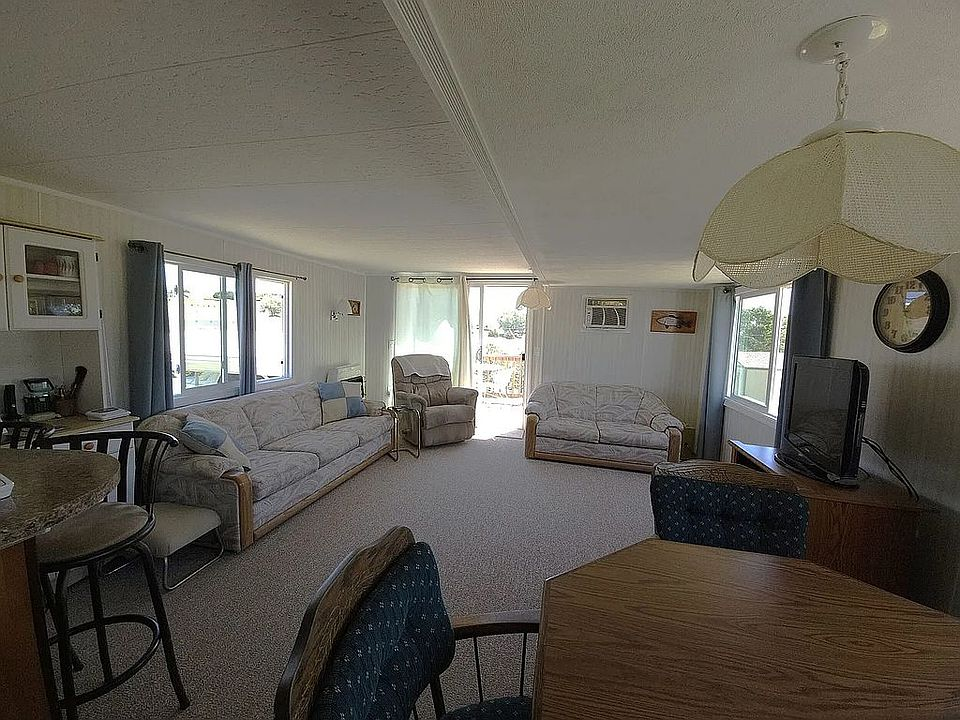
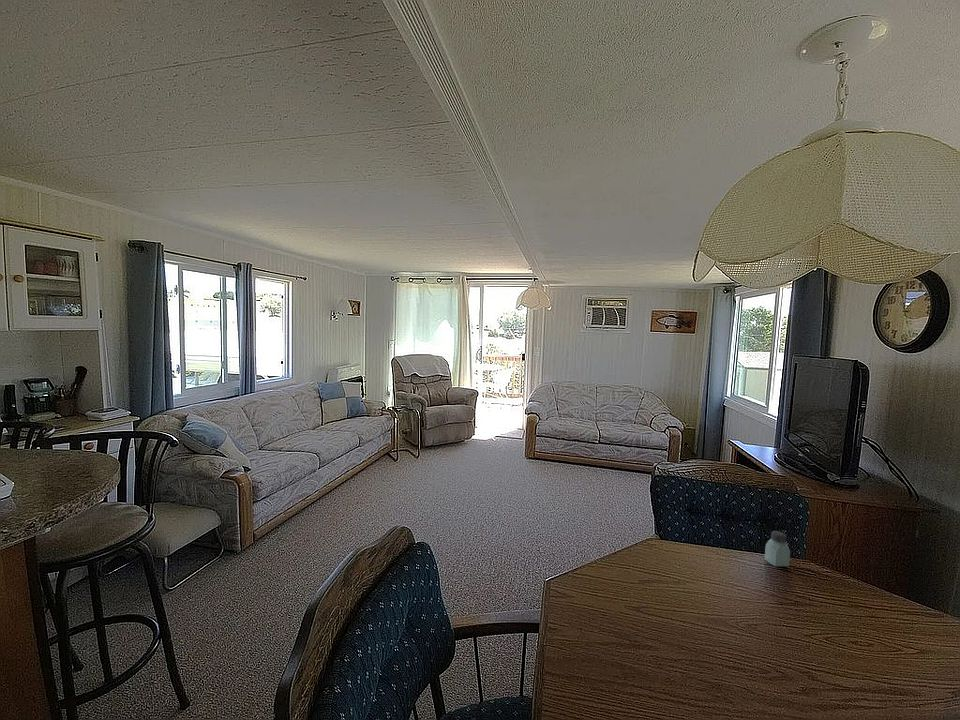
+ saltshaker (777, 548)
